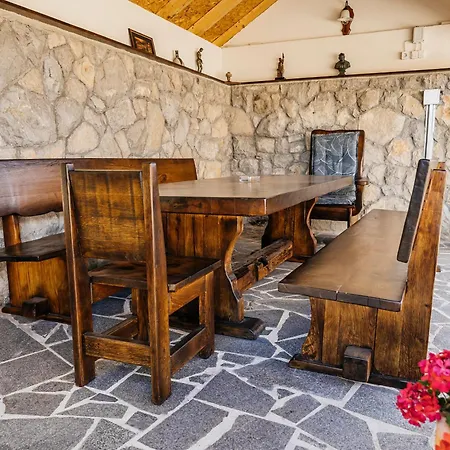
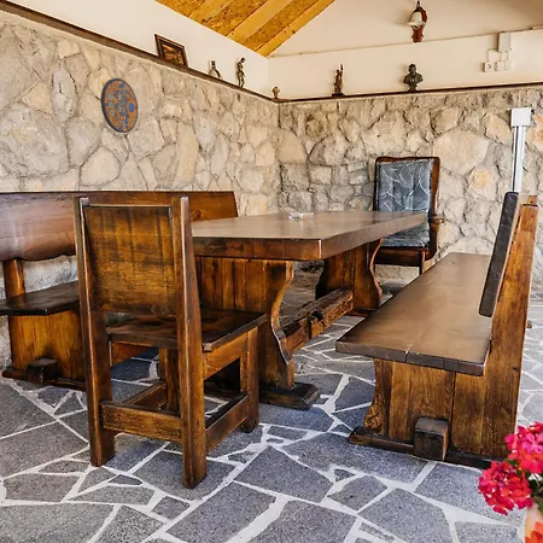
+ manhole cover (119, 105)
